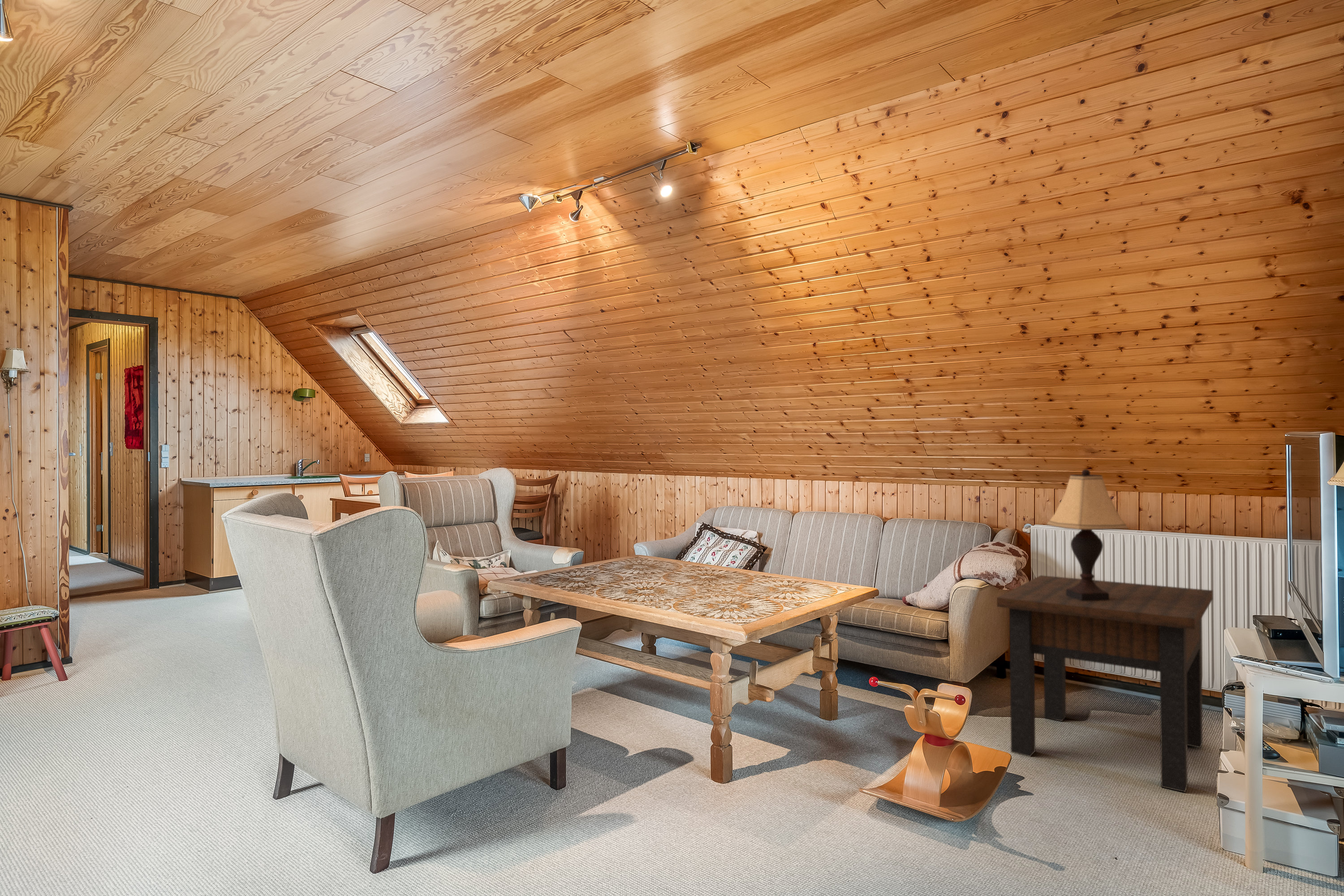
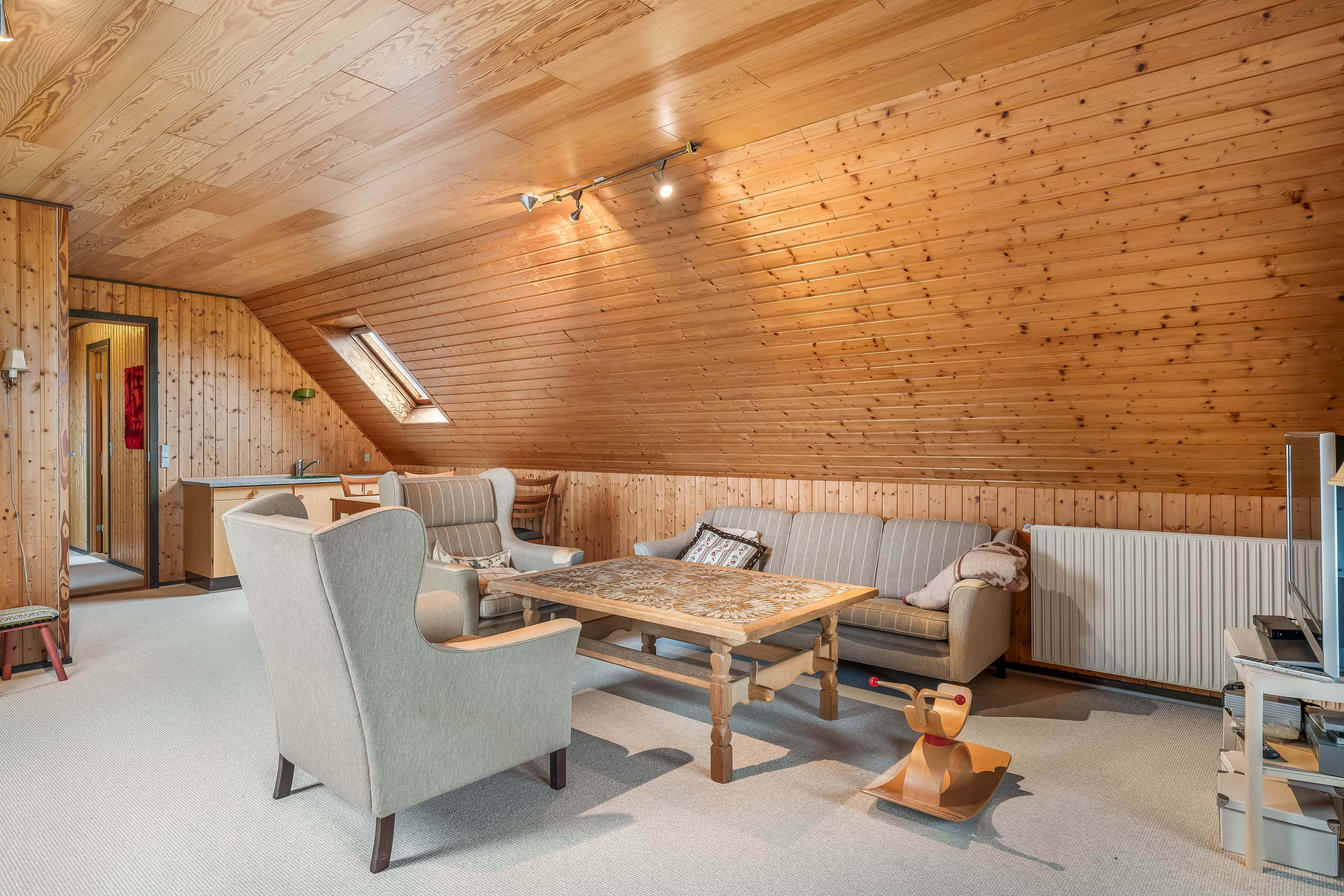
- side table (1107, 664)
- lamp (1086, 533)
